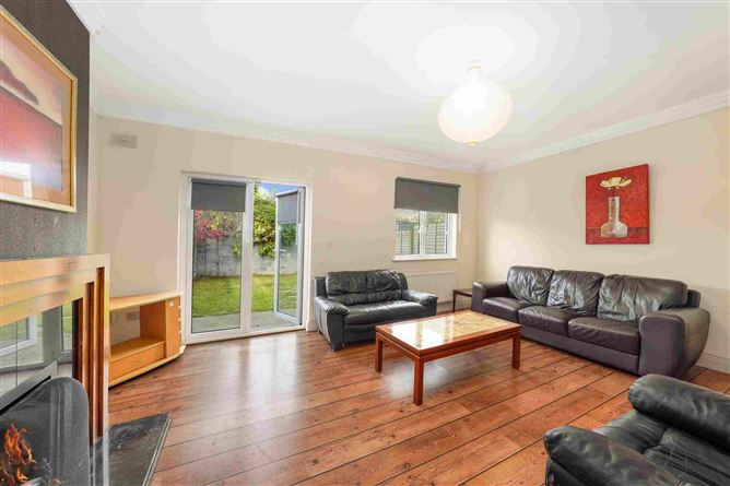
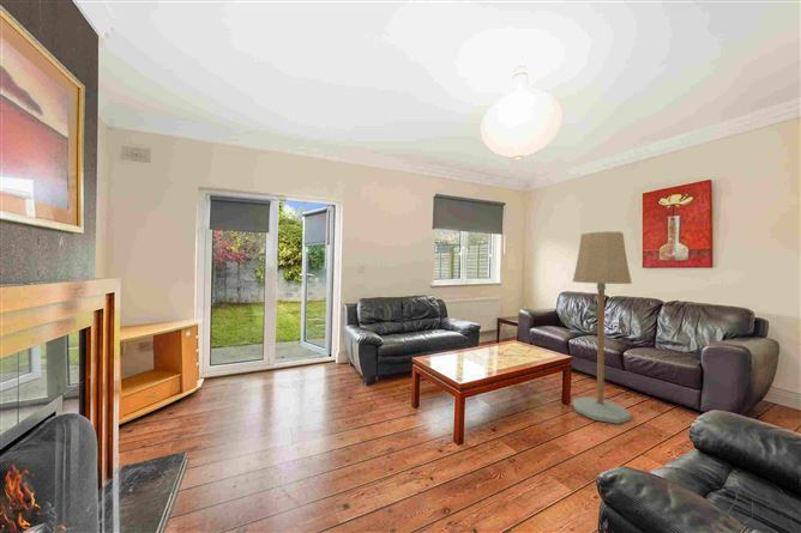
+ floor lamp (601, 322)
